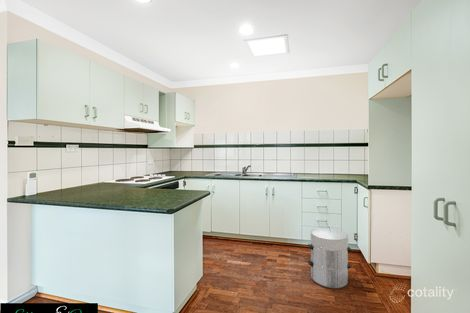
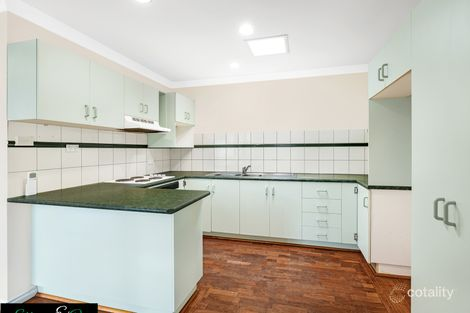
- waste bin (328, 253)
